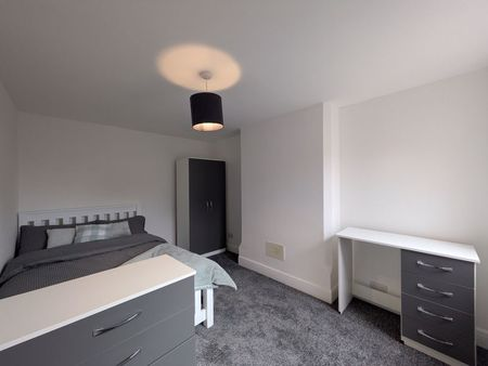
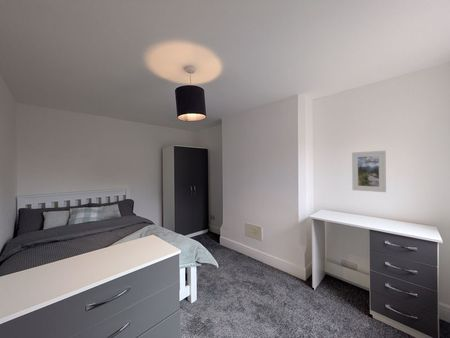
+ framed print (368, 171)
